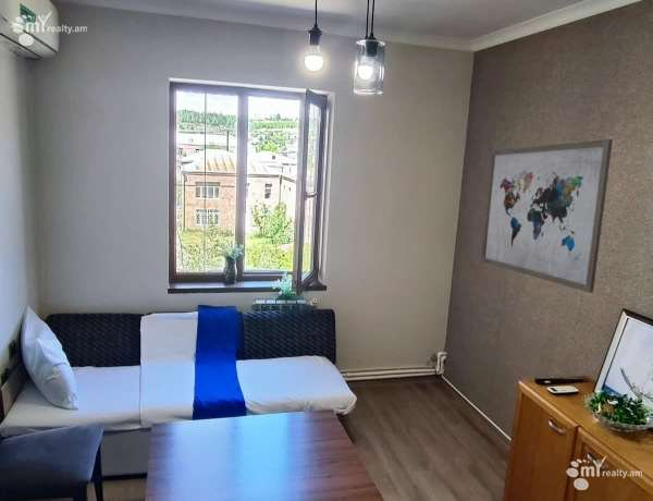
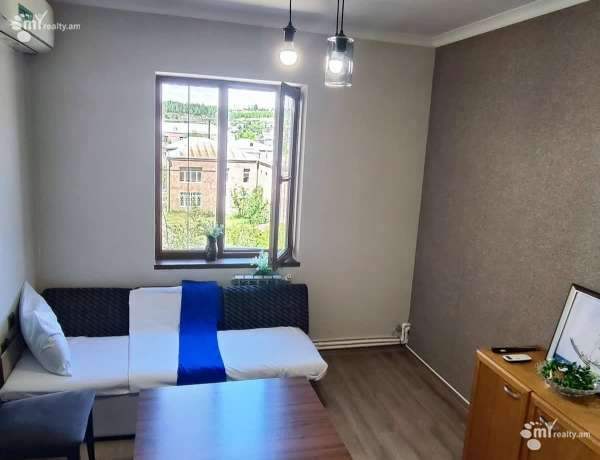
- wall art (534, 211)
